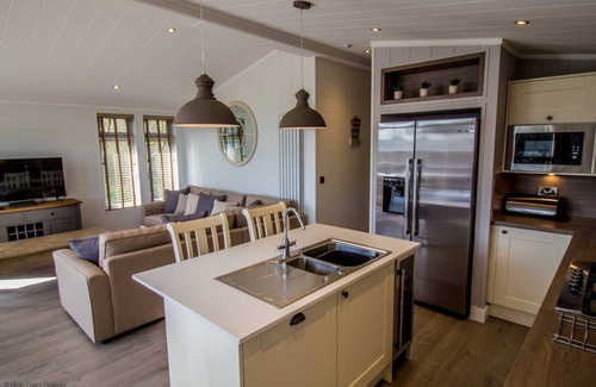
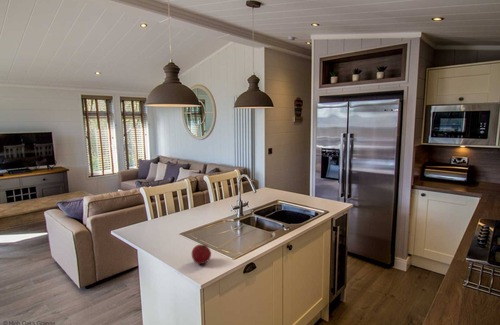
+ fruit (201, 253)
